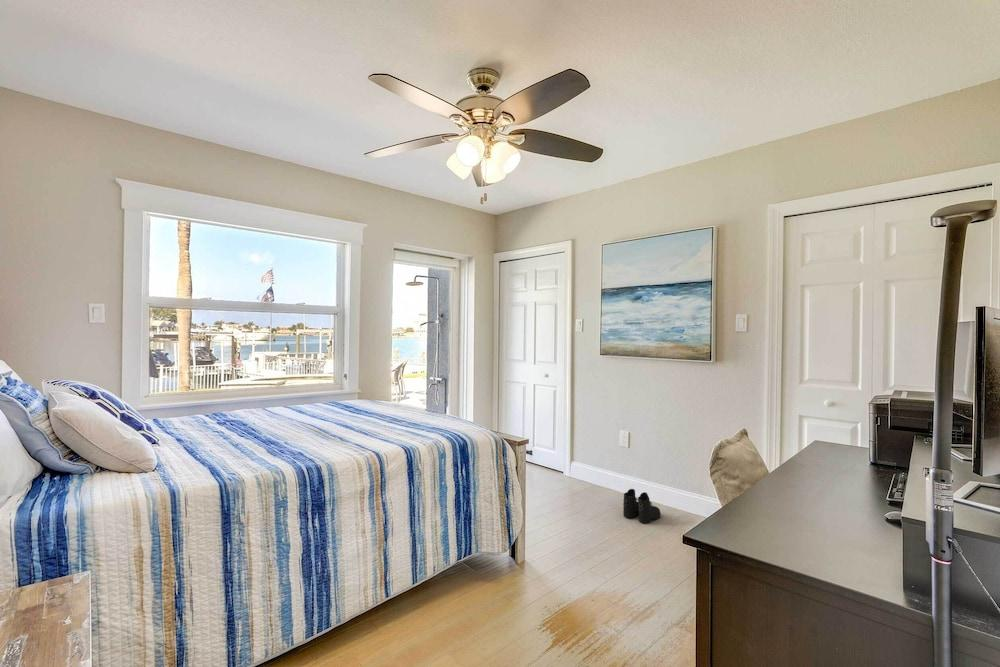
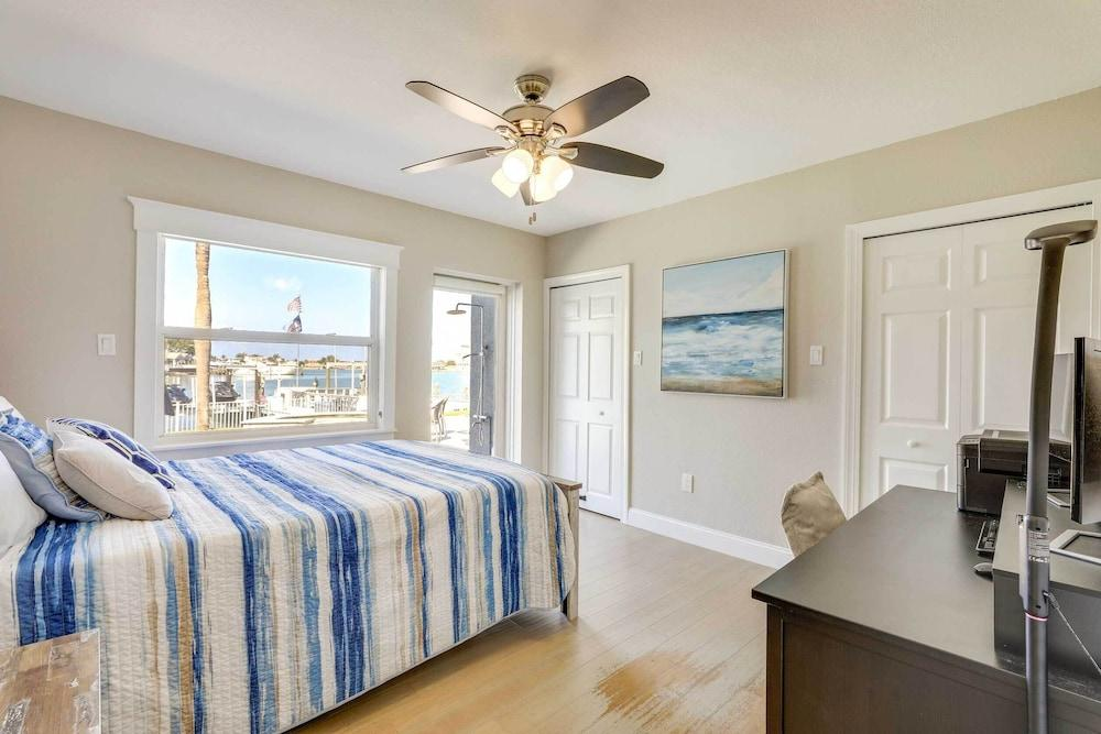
- boots (641, 502)
